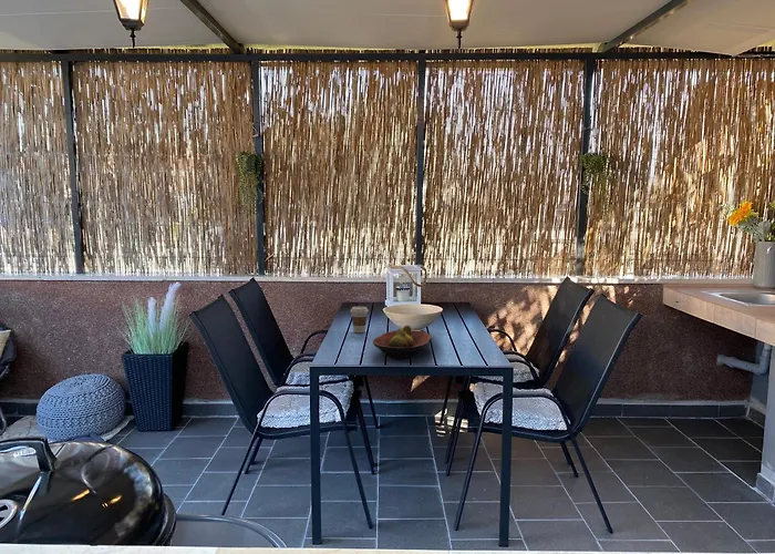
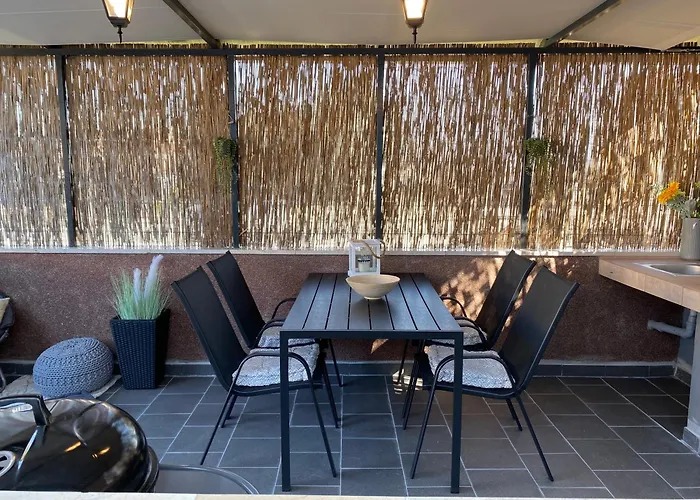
- coffee cup (359, 319)
- fruit bowl (402, 339)
